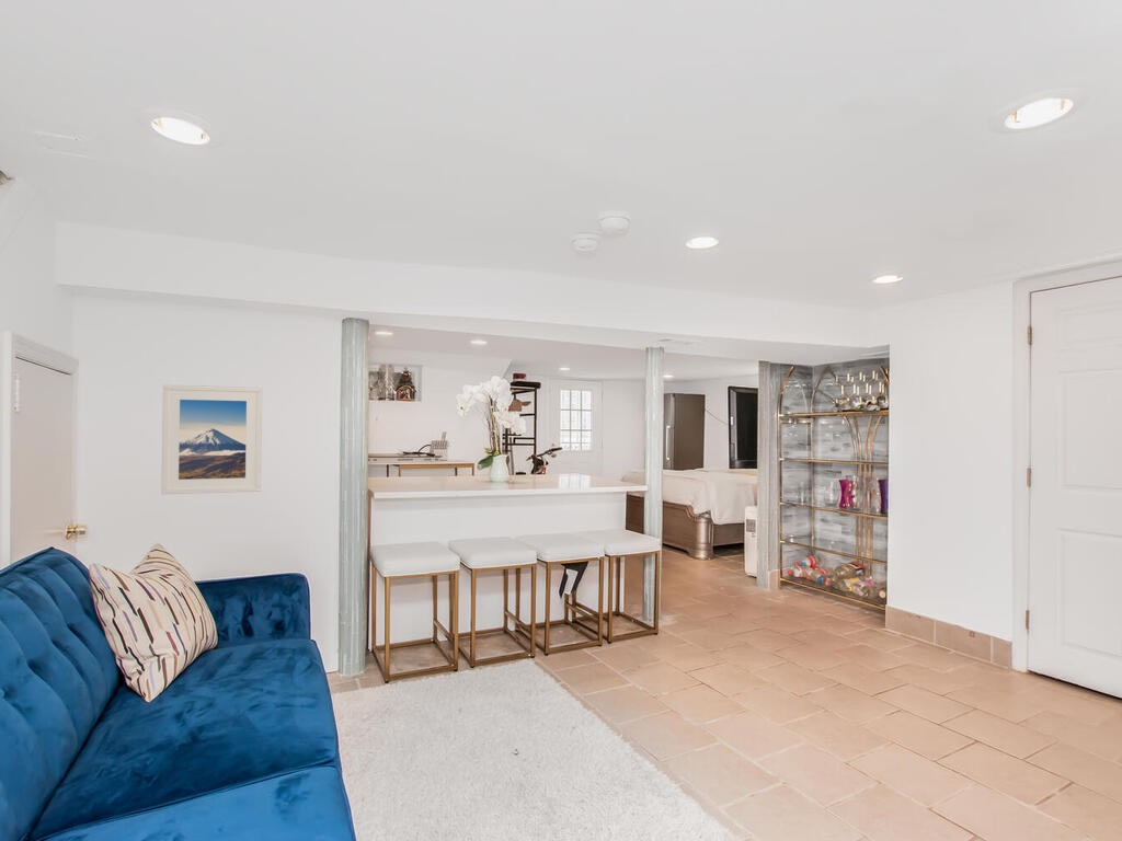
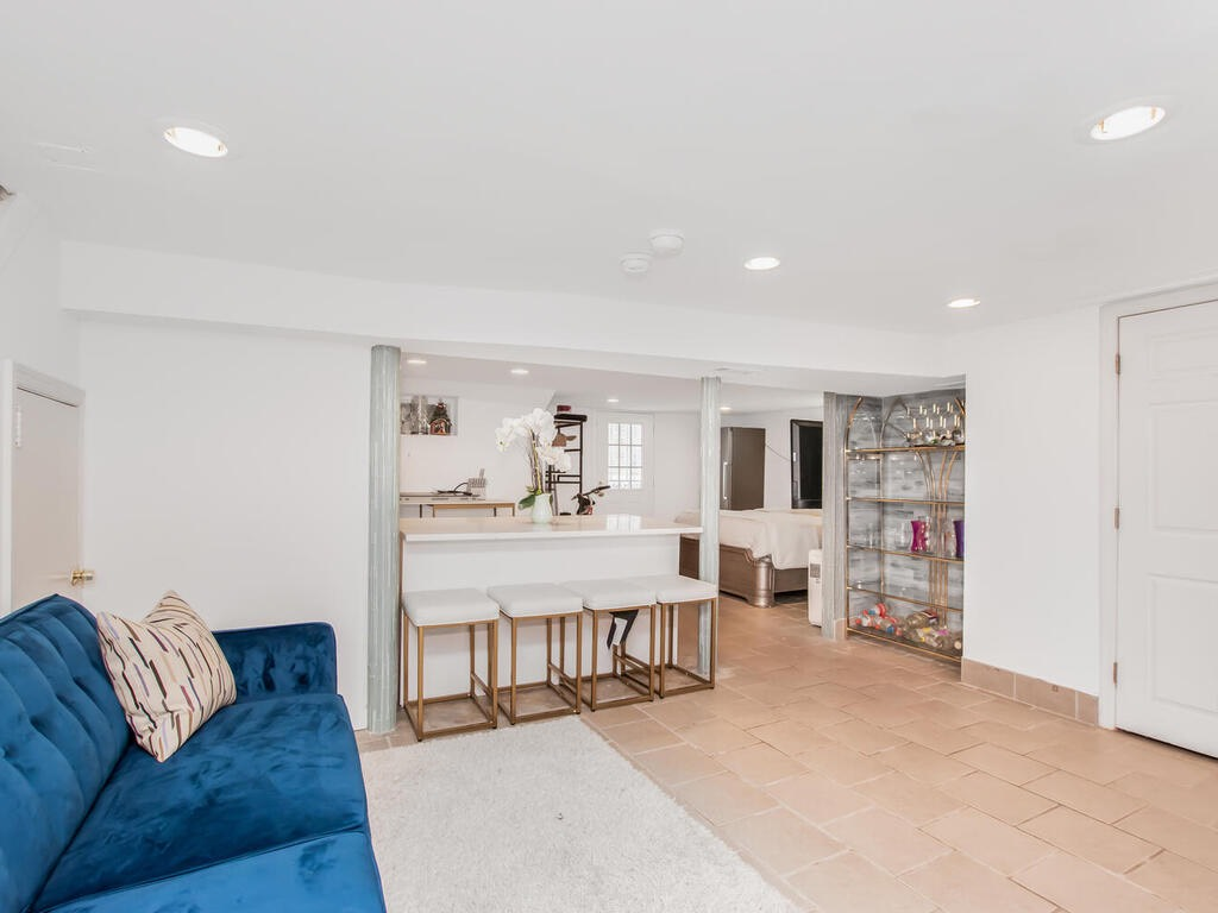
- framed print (213, 439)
